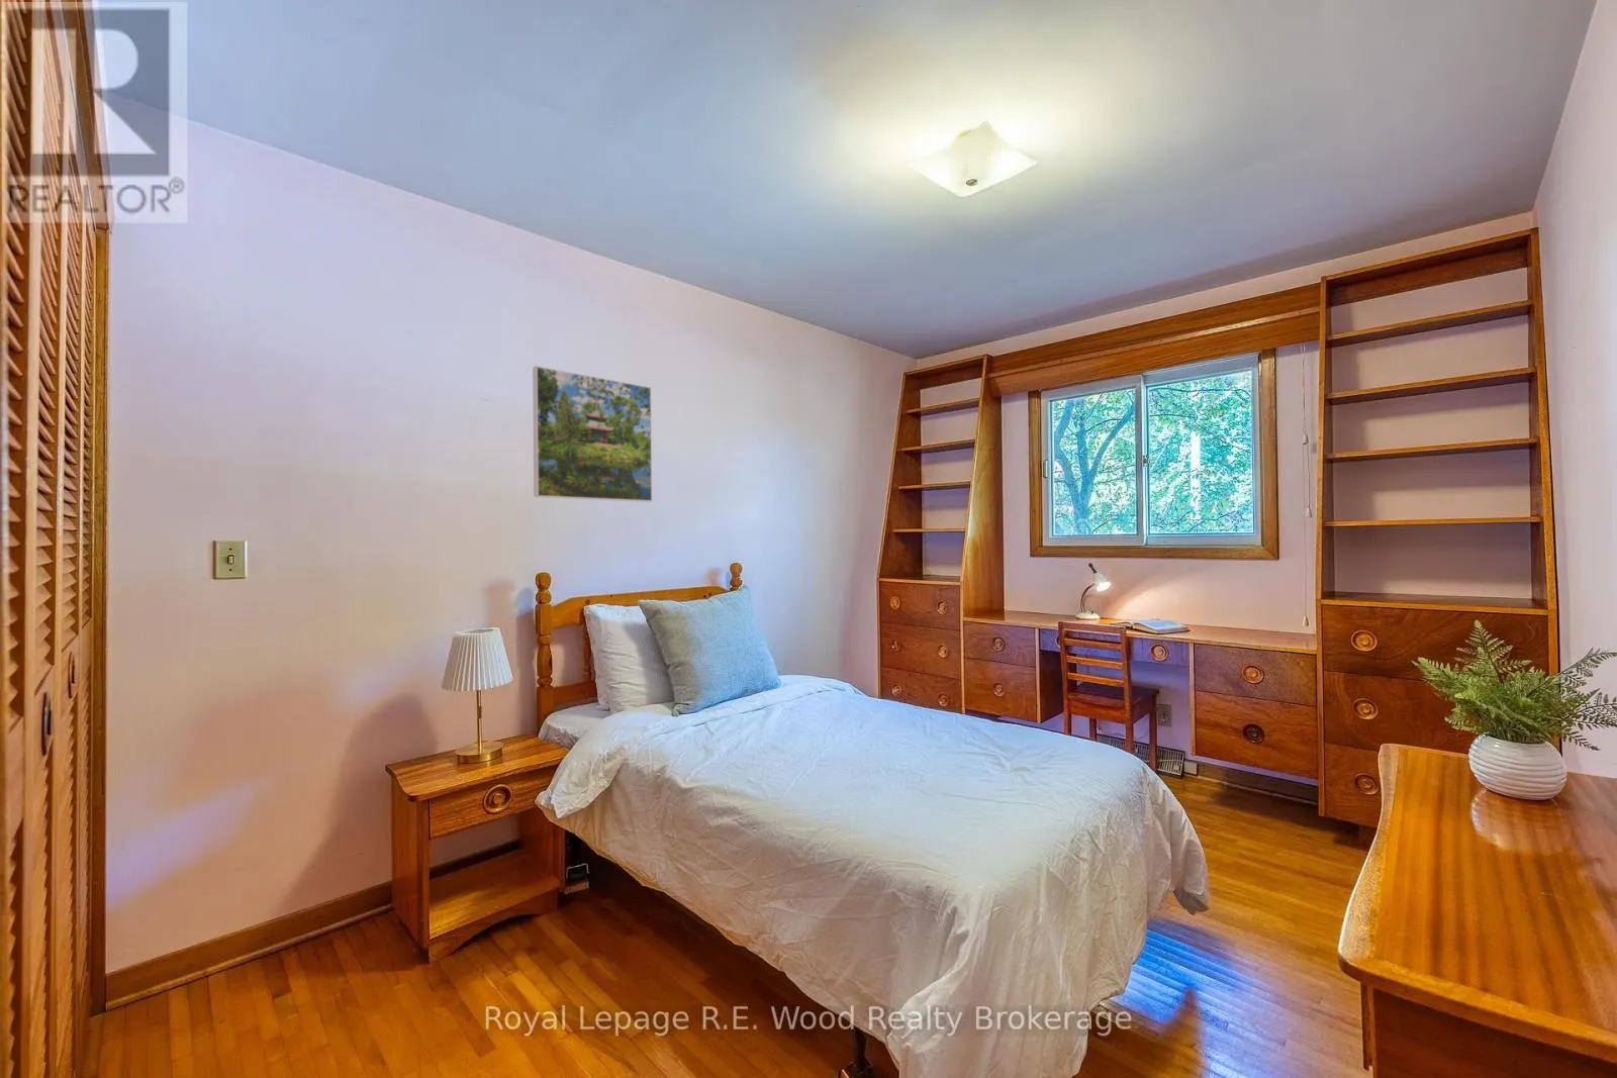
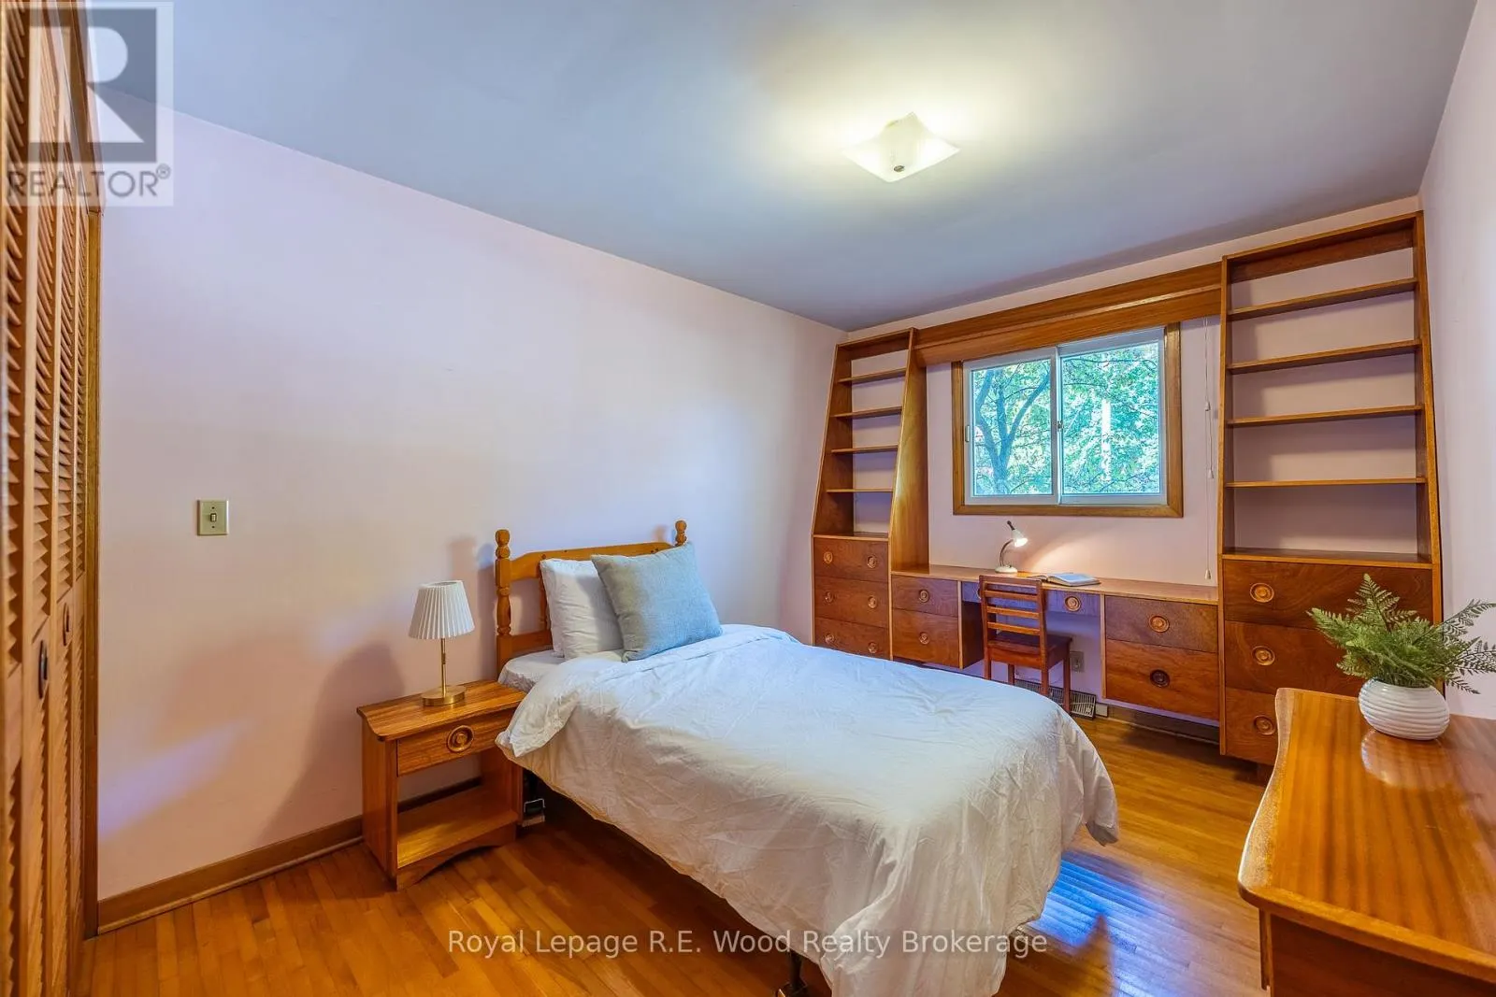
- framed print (597, 438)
